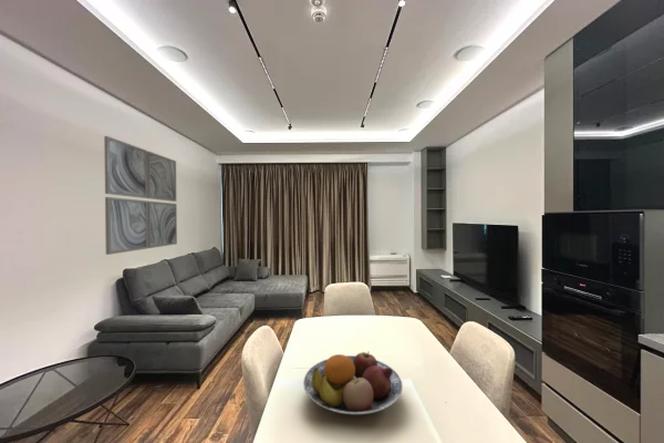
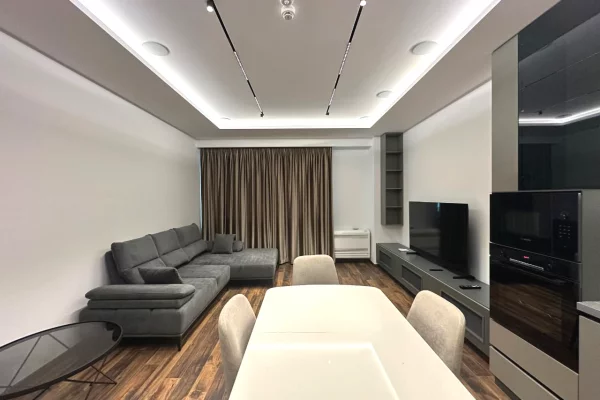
- fruit bowl (352, 375)
- wall art (146, 200)
